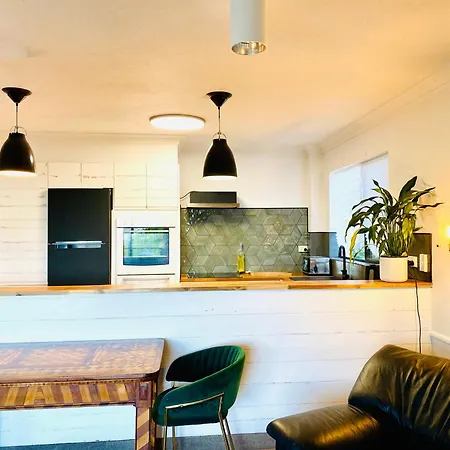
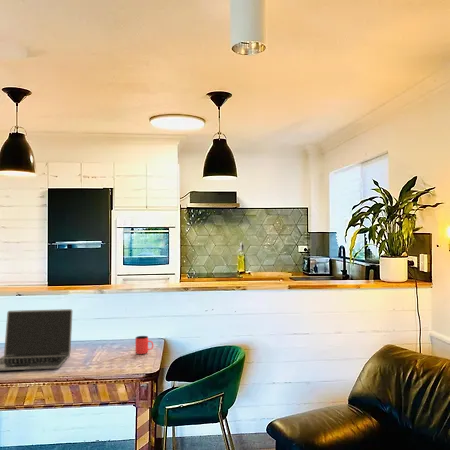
+ cup (144, 345)
+ laptop (31, 338)
